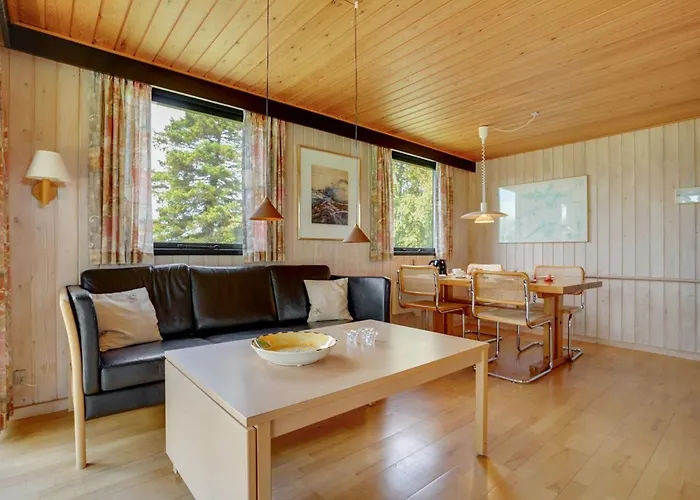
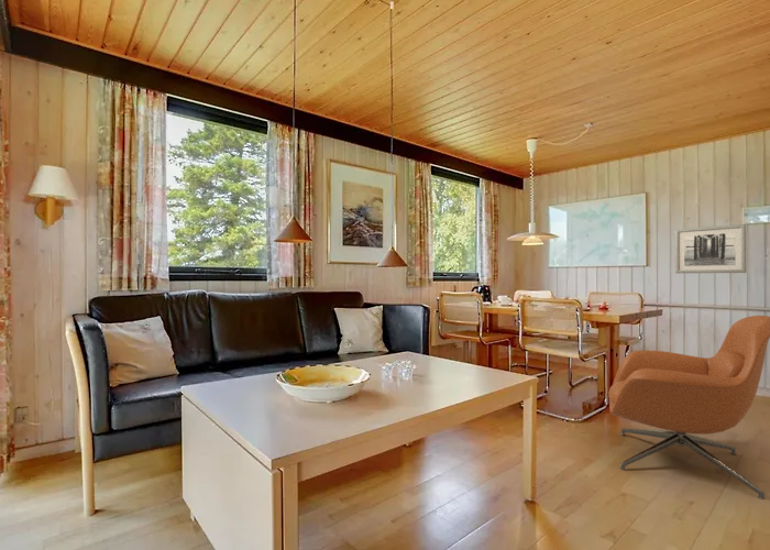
+ armchair (686, 387)
+ wall art (708, 250)
